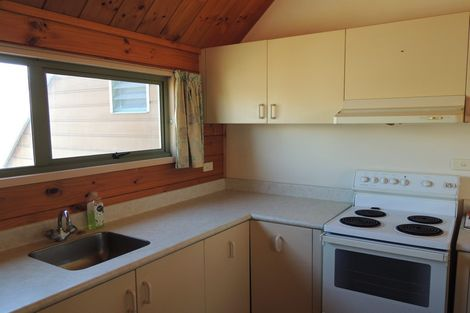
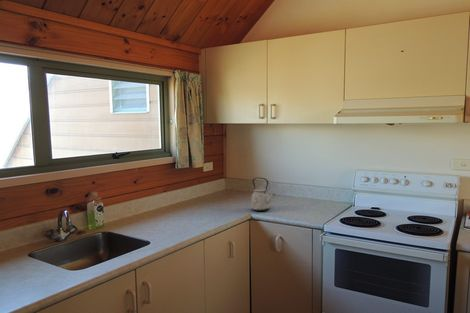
+ kettle (263, 194)
